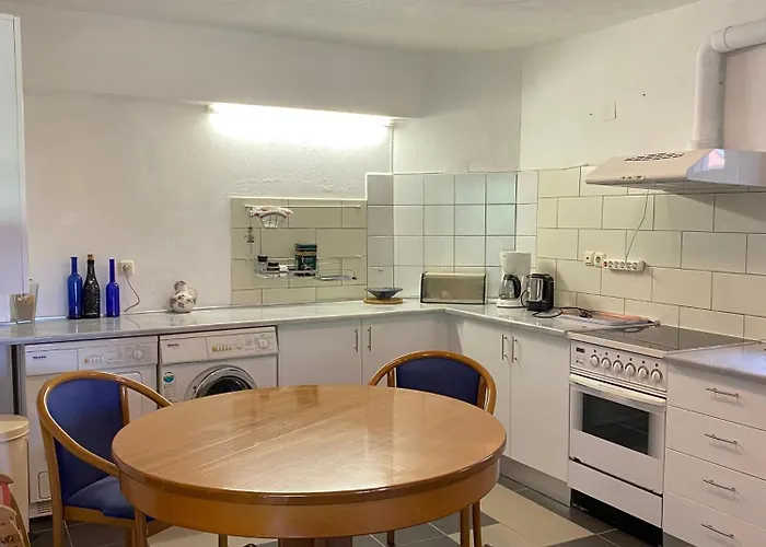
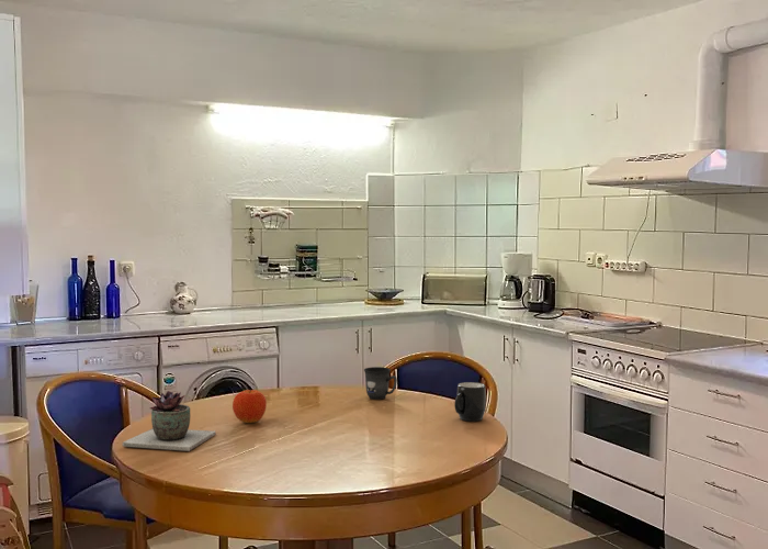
+ mug (467, 402)
+ succulent plant (170, 415)
+ mug (381, 383)
+ fruit (249, 405)
